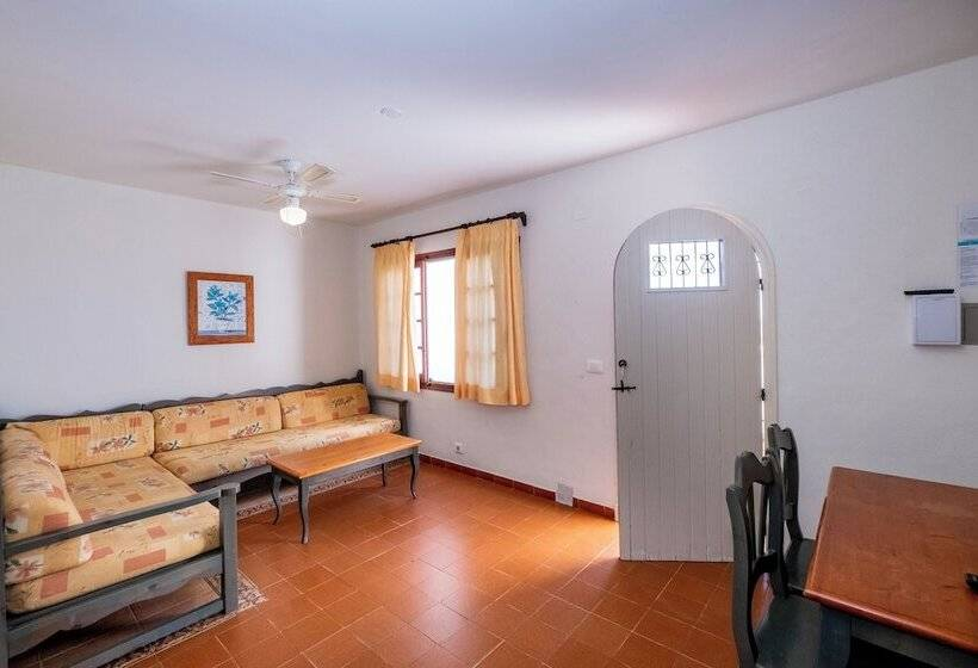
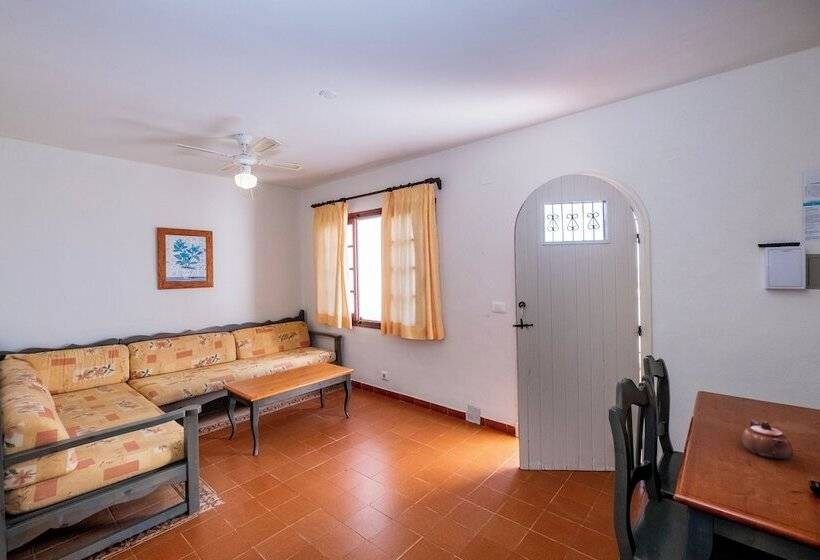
+ teapot (766, 436)
